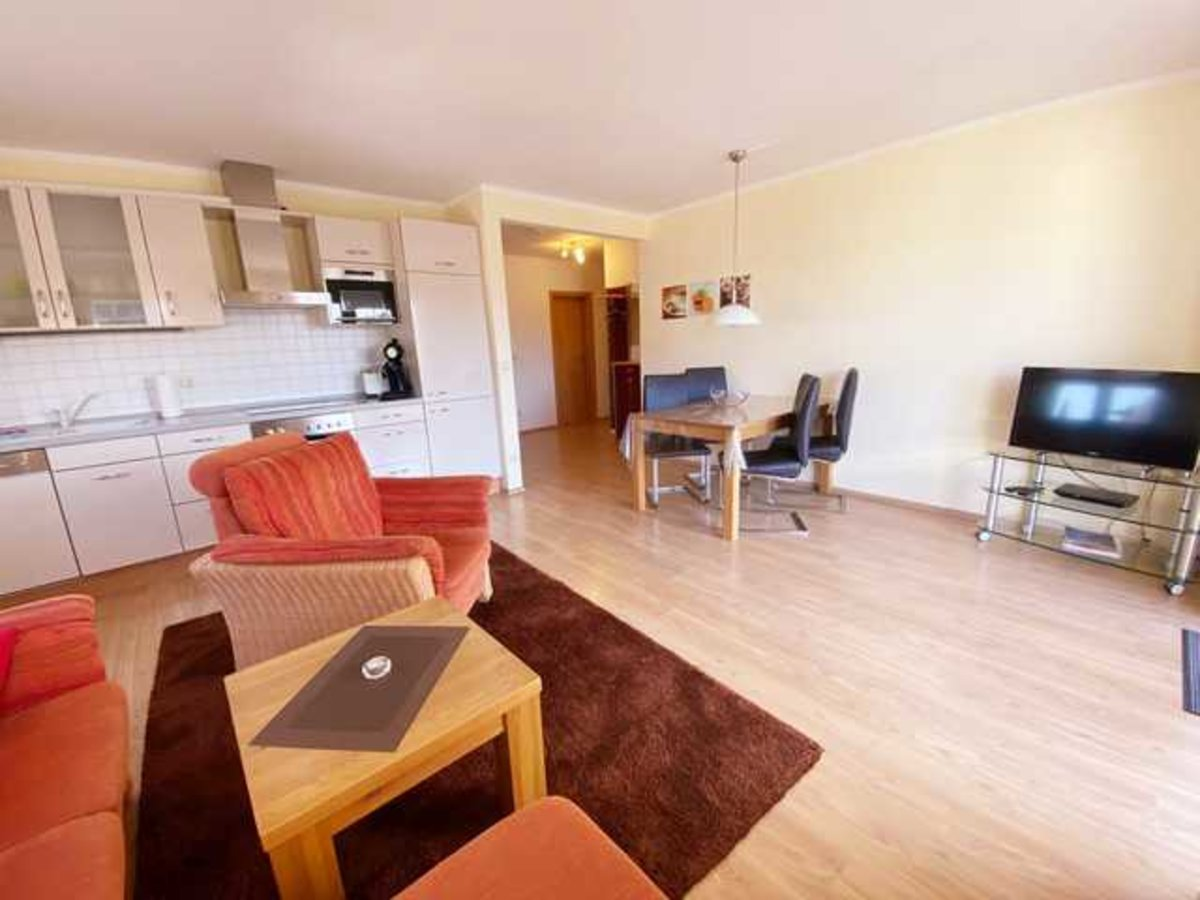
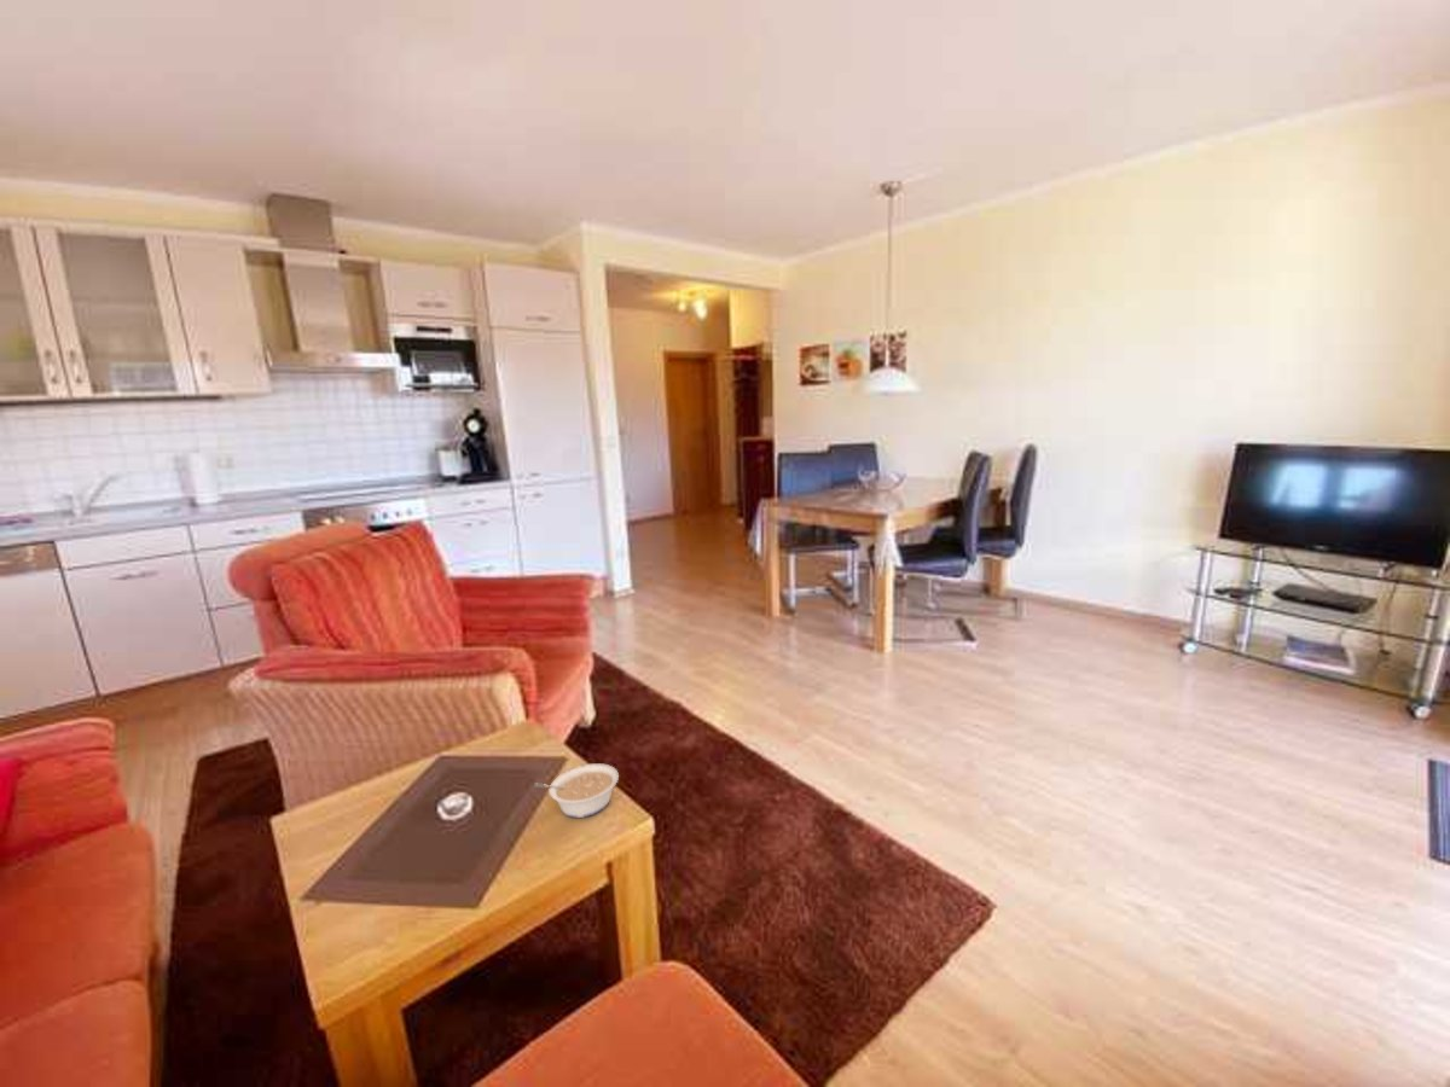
+ legume (582, 791)
